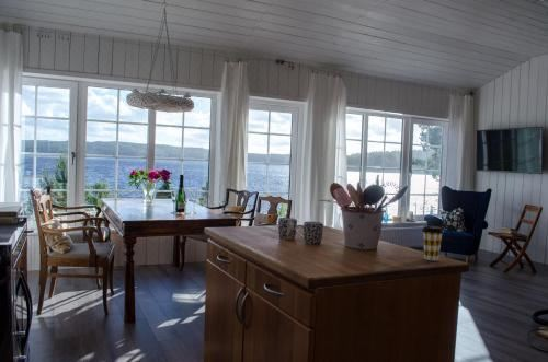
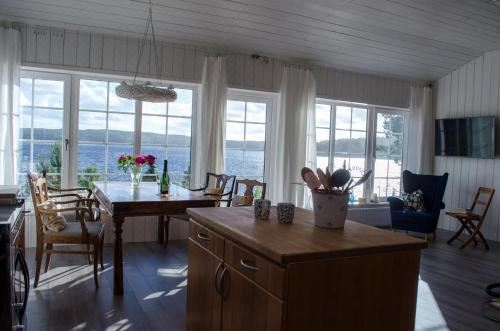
- coffee cup (432, 243)
